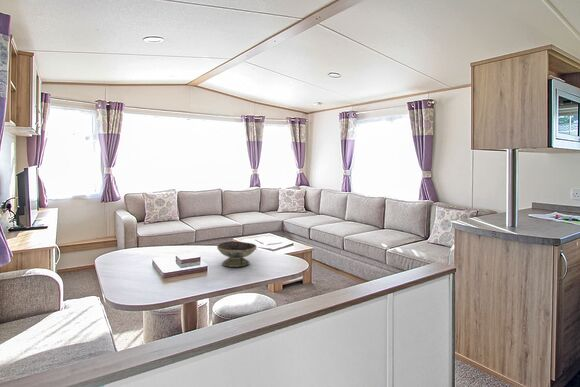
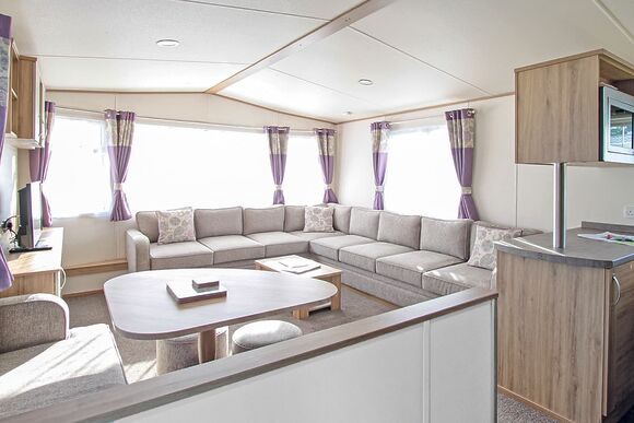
- decorative bowl (237, 254)
